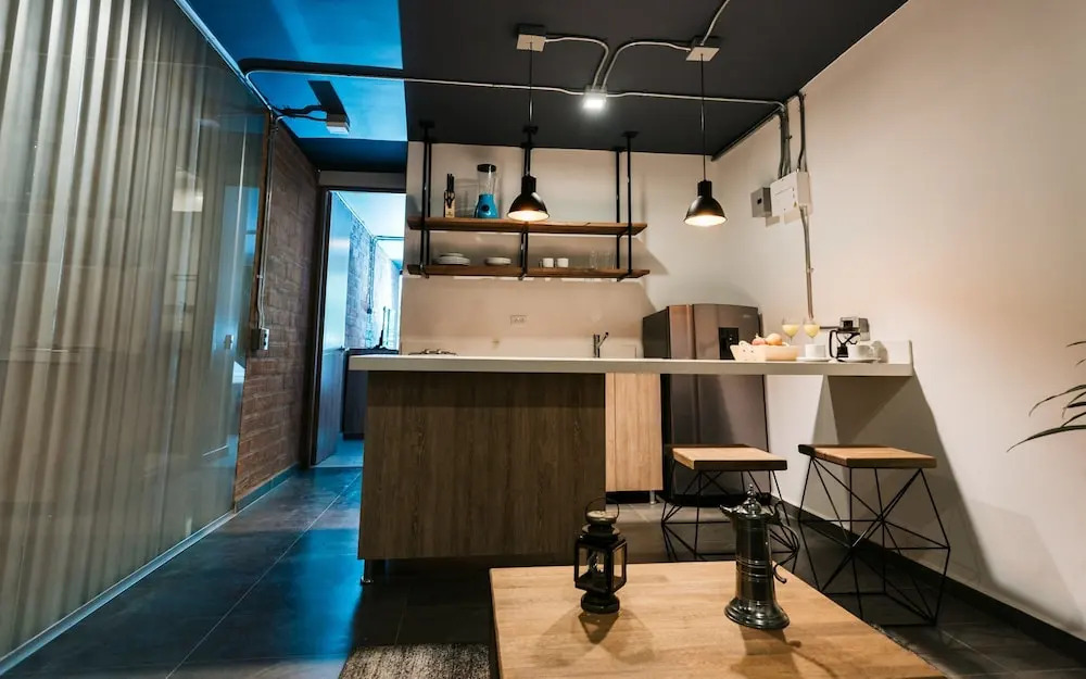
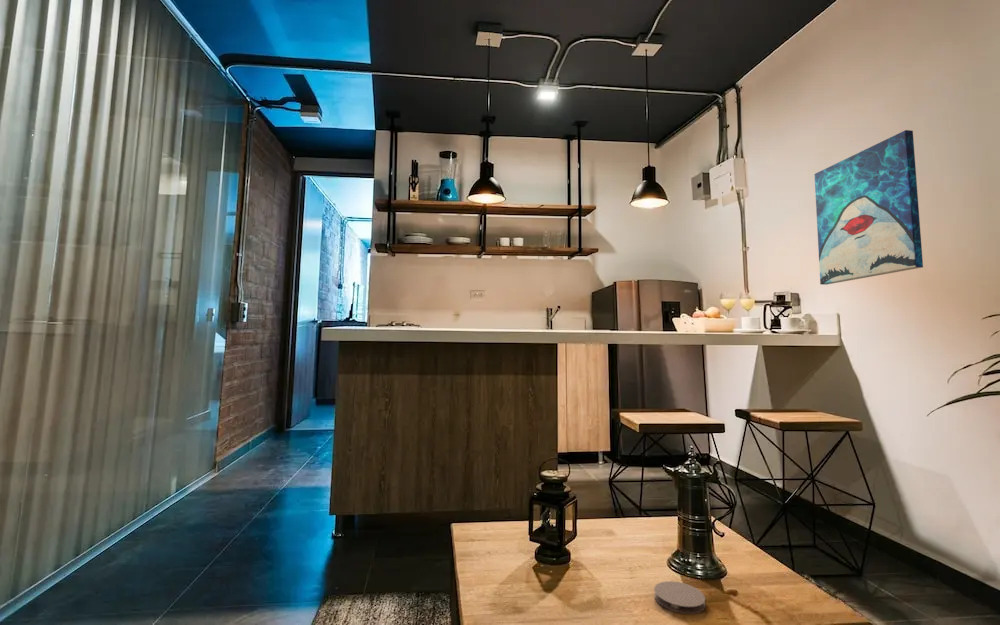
+ coaster (679, 596)
+ wall art (862, 214)
